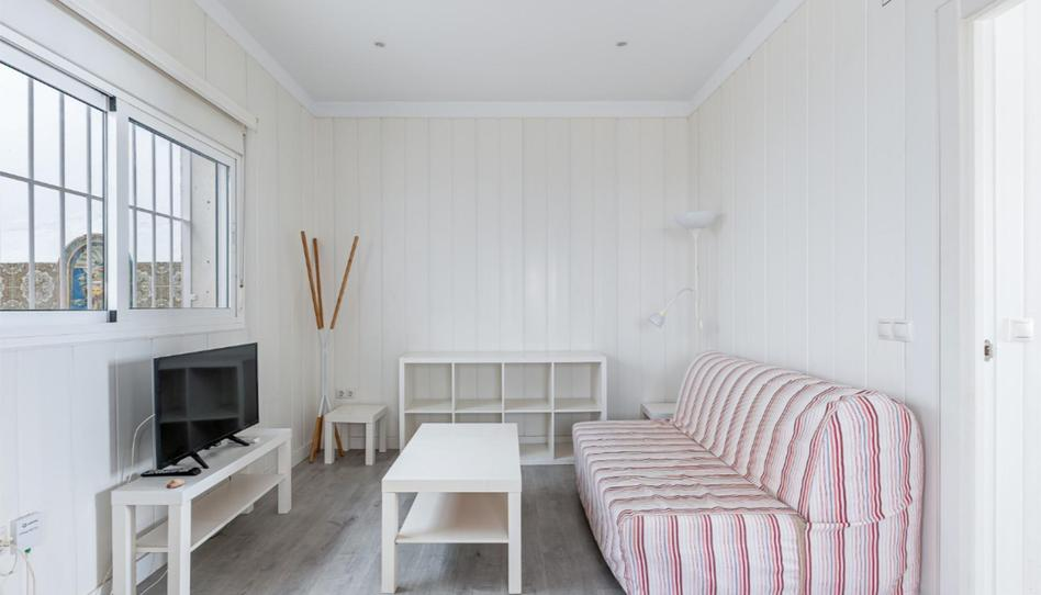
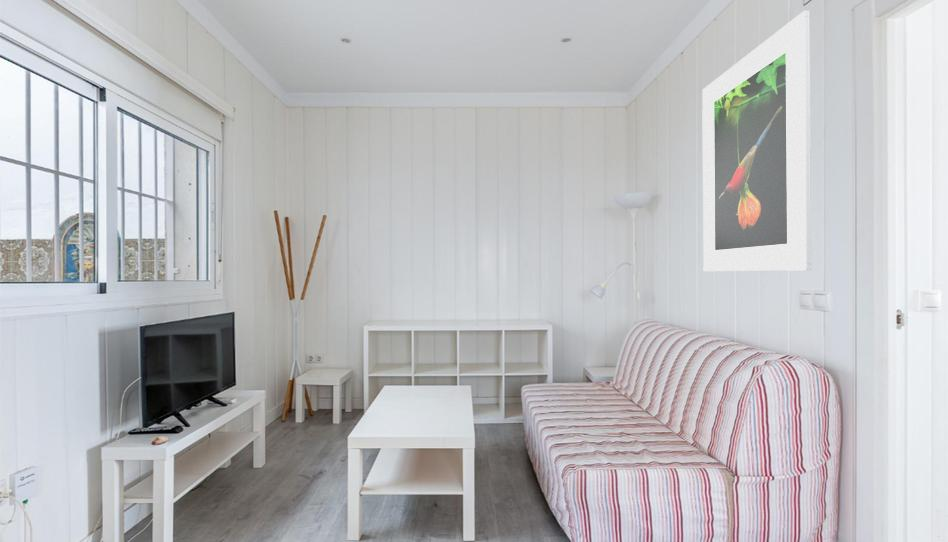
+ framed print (747, 163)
